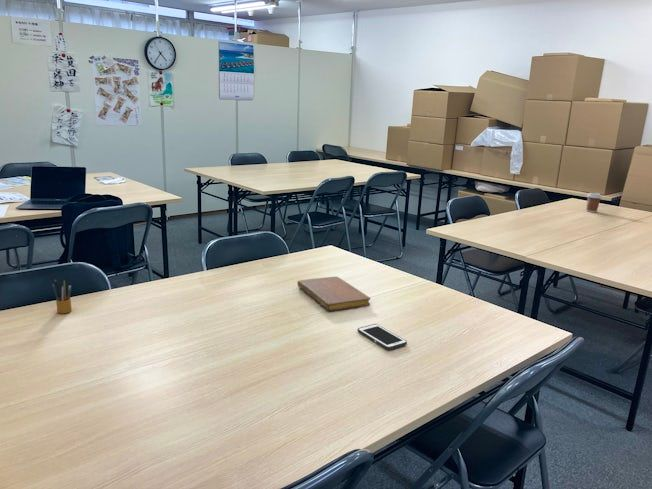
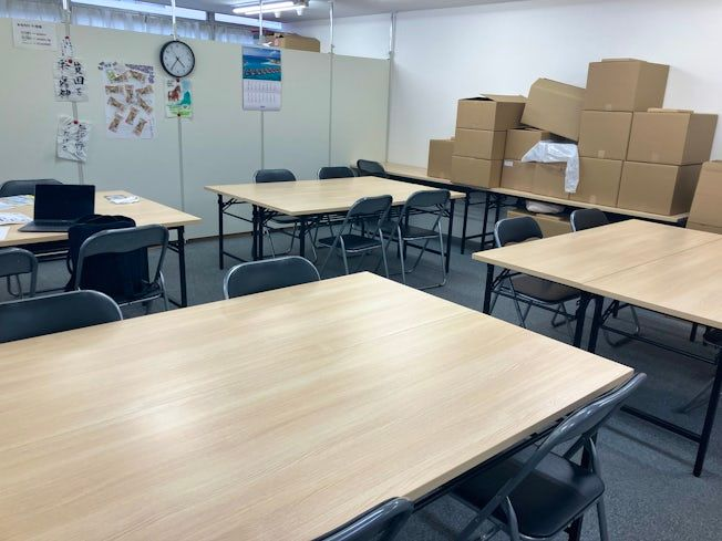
- coffee cup (593, 202)
- cell phone (381, 336)
- pencil box (62, 295)
- notebook (332, 292)
